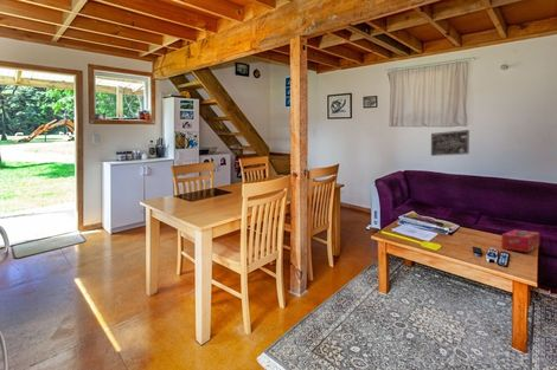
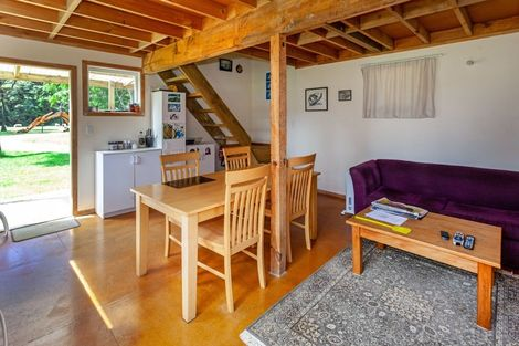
- tissue box (520, 240)
- wall art (449, 143)
